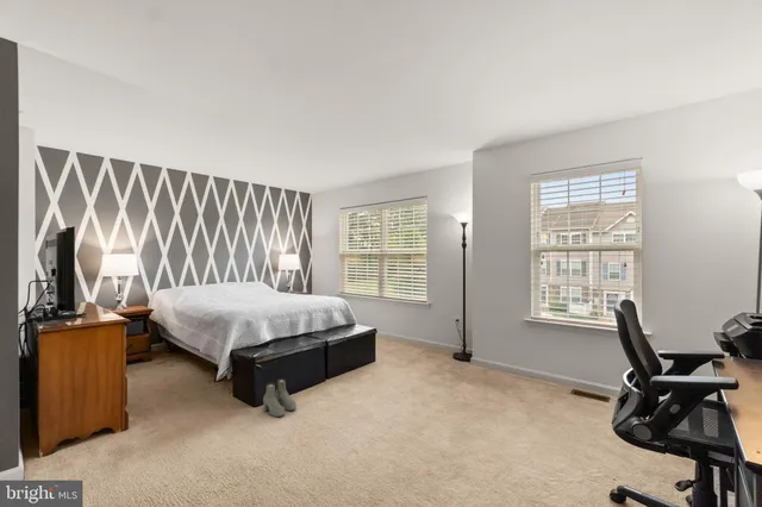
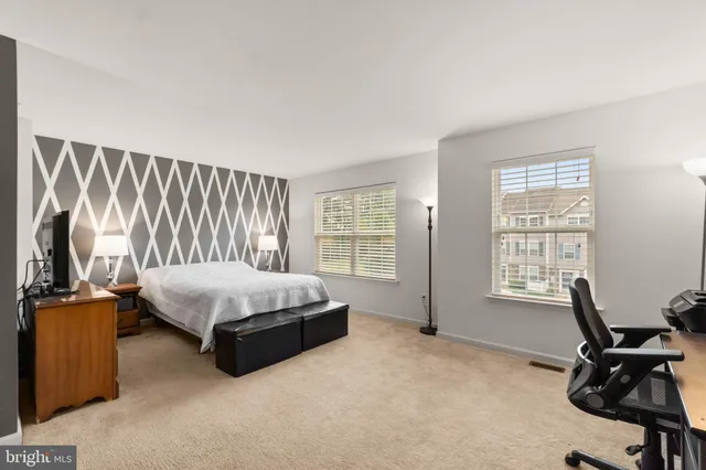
- boots (279, 396)
